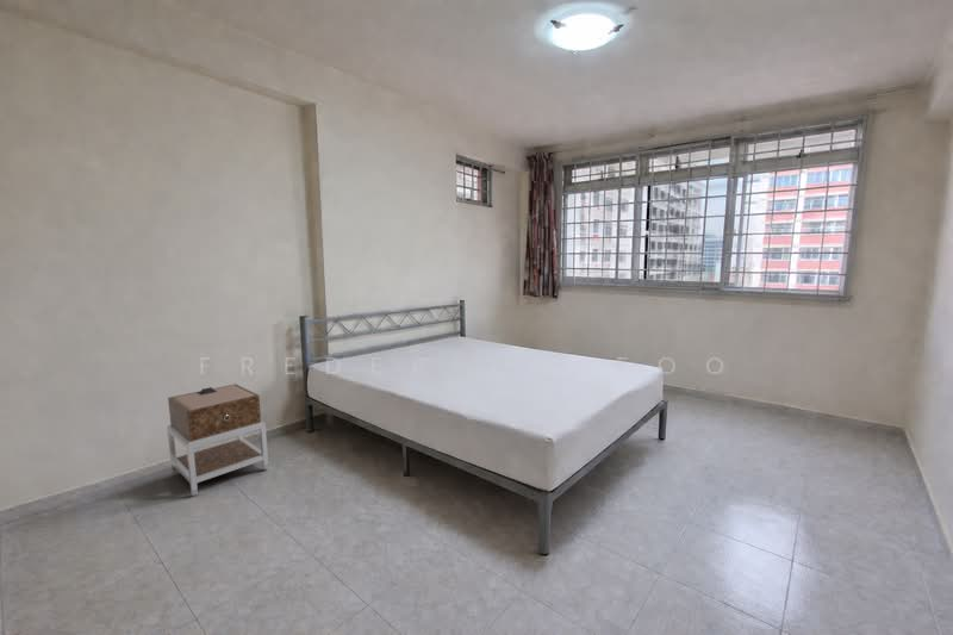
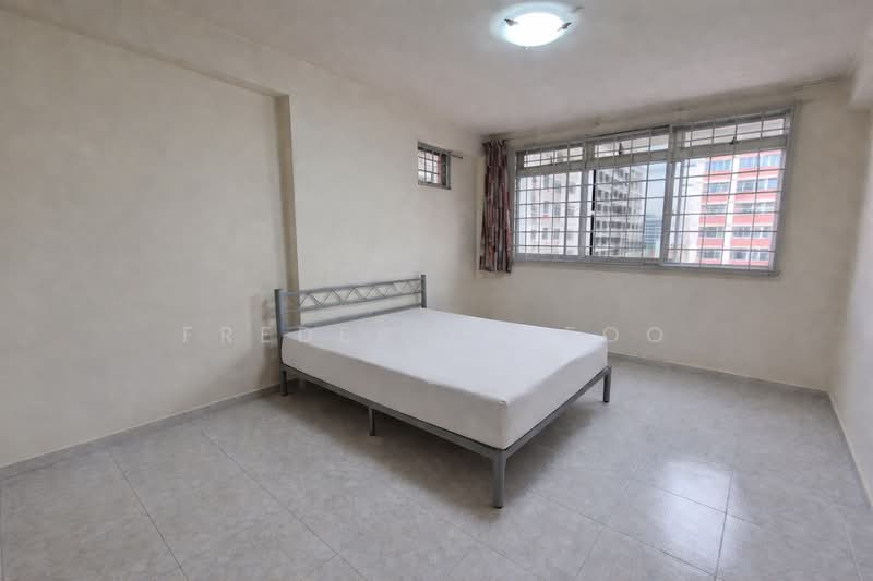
- nightstand (217, 431)
